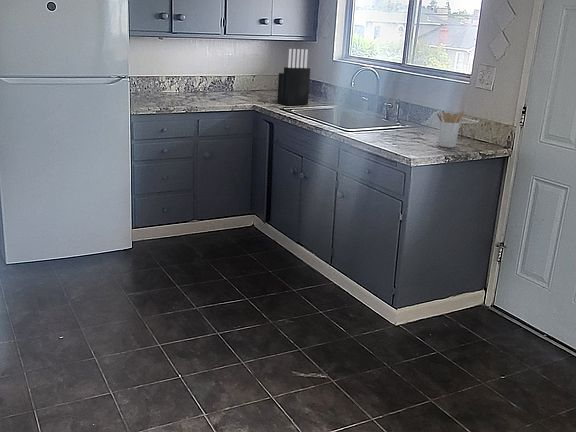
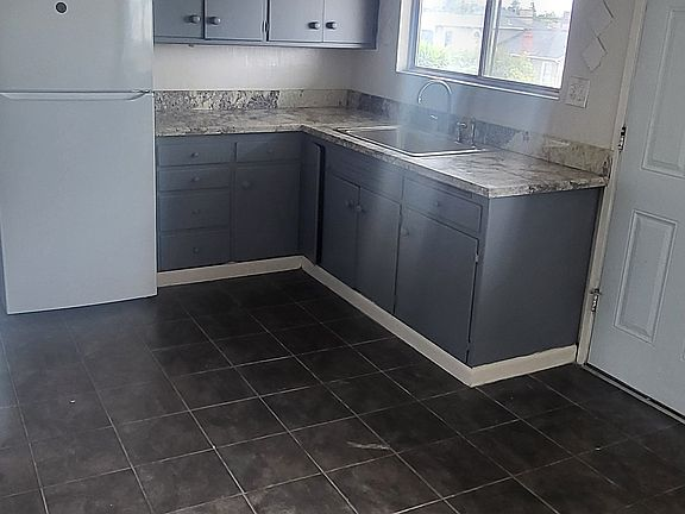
- knife block (293, 76)
- utensil holder (448, 128)
